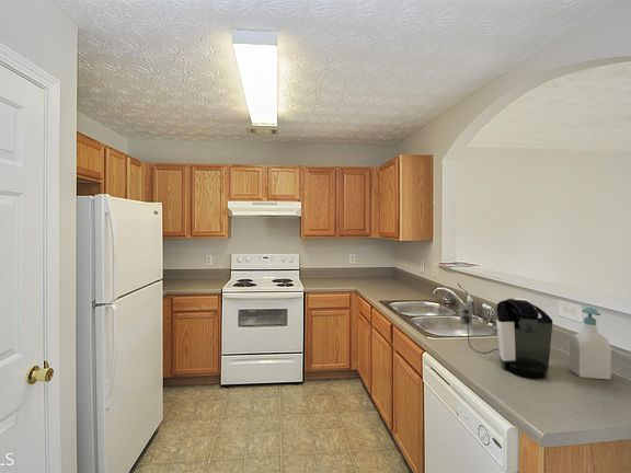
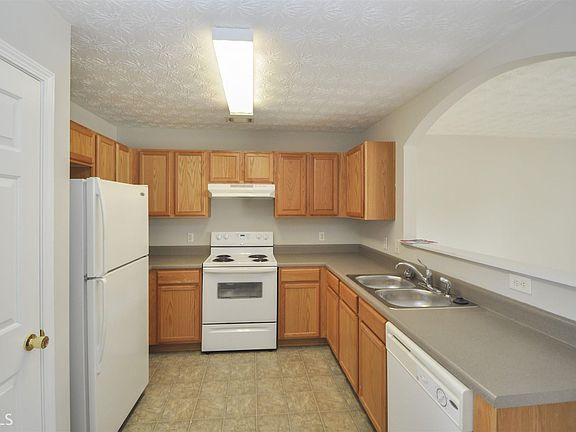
- coffee maker (506, 332)
- soap bottle (590, 342)
